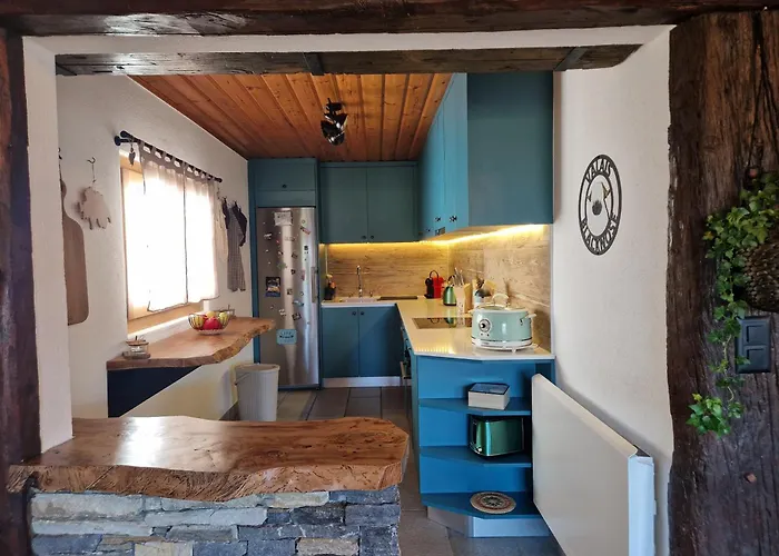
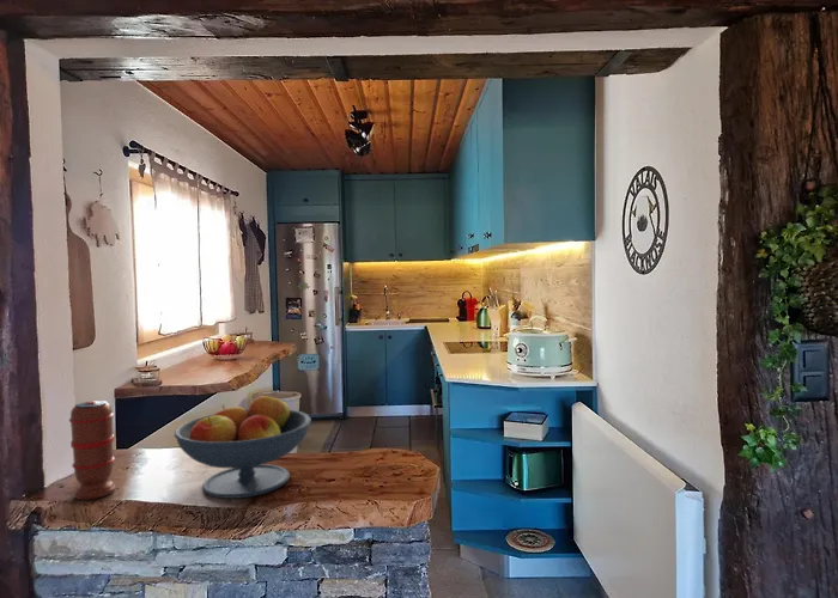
+ fruit bowl (245, 441)
+ spice grinder (92, 447)
